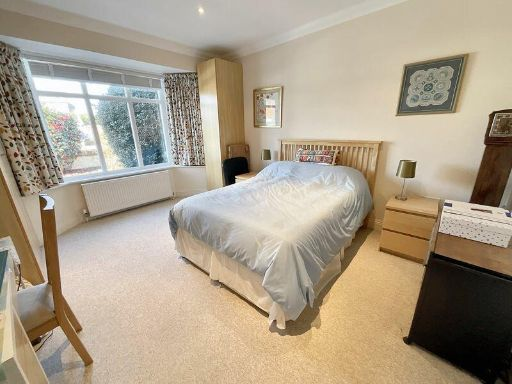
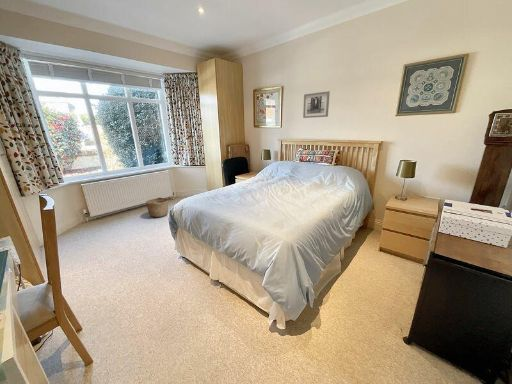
+ basket (157, 206)
+ wall art (315, 105)
